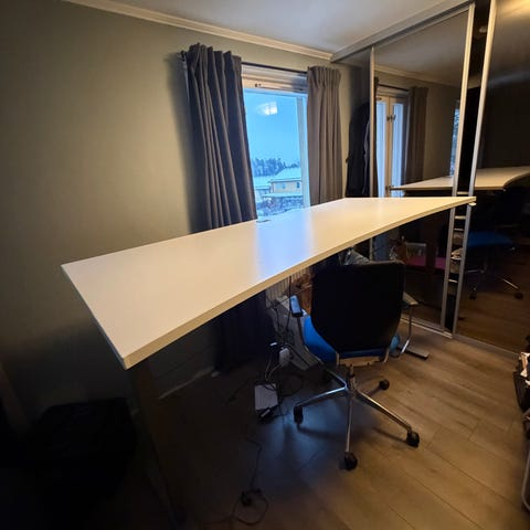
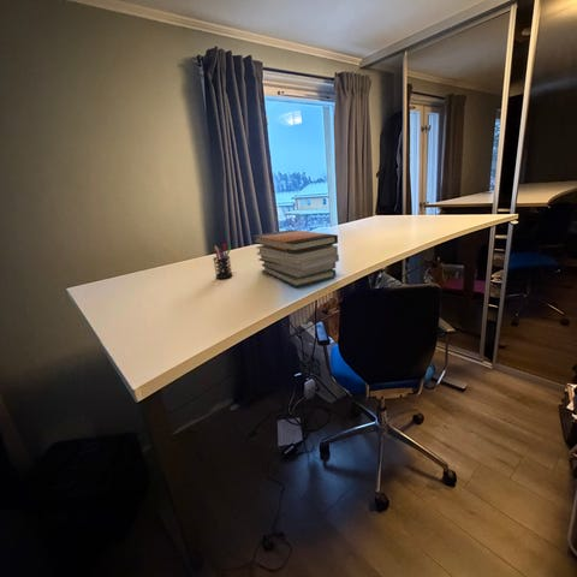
+ book stack (295, 255)
+ pen holder (224, 260)
